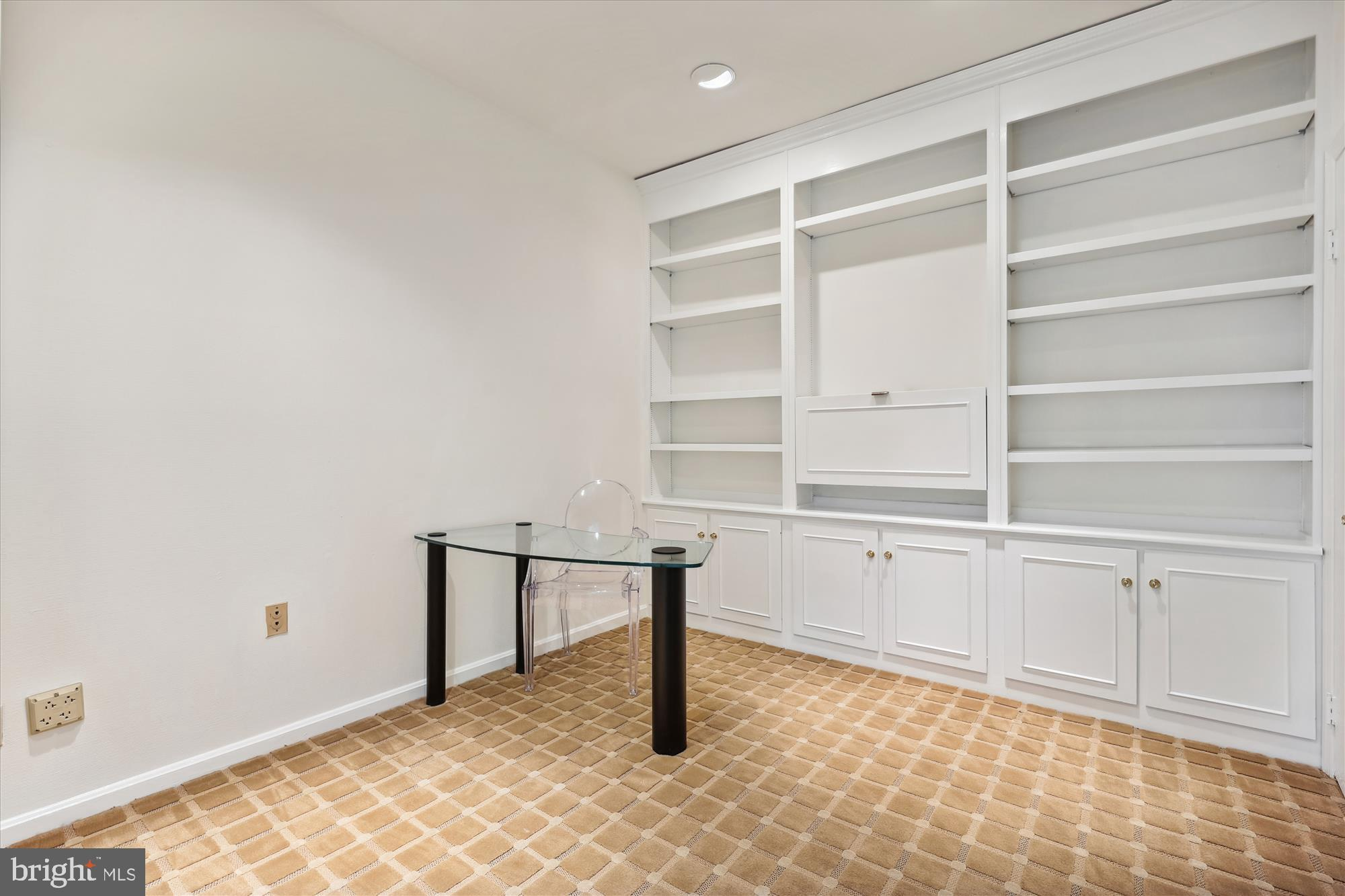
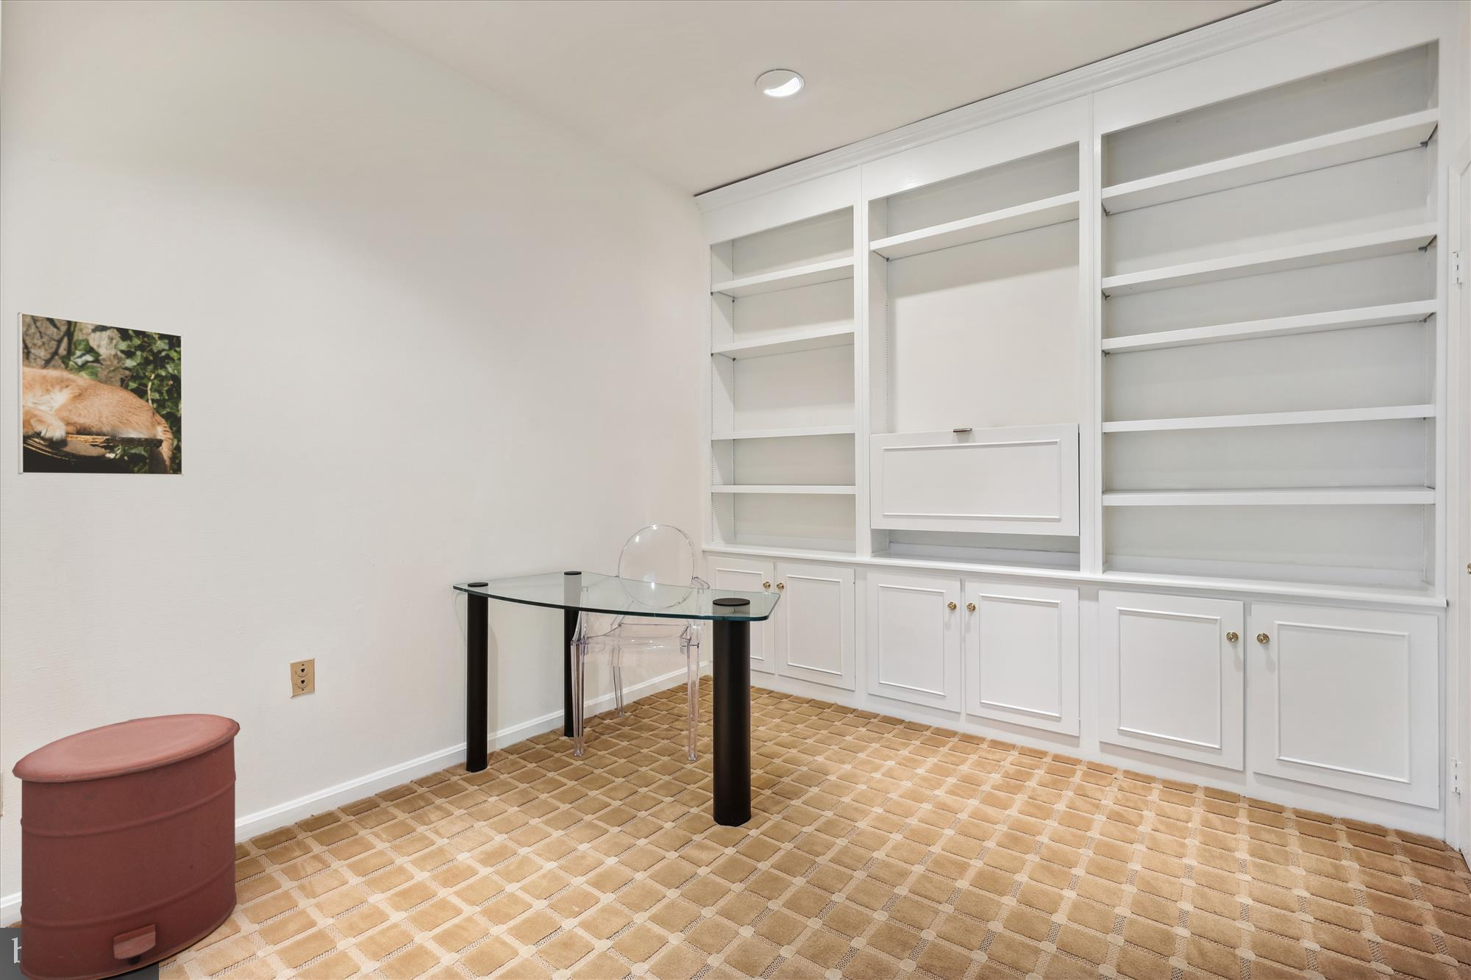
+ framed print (105, 400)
+ trash can (136, 833)
